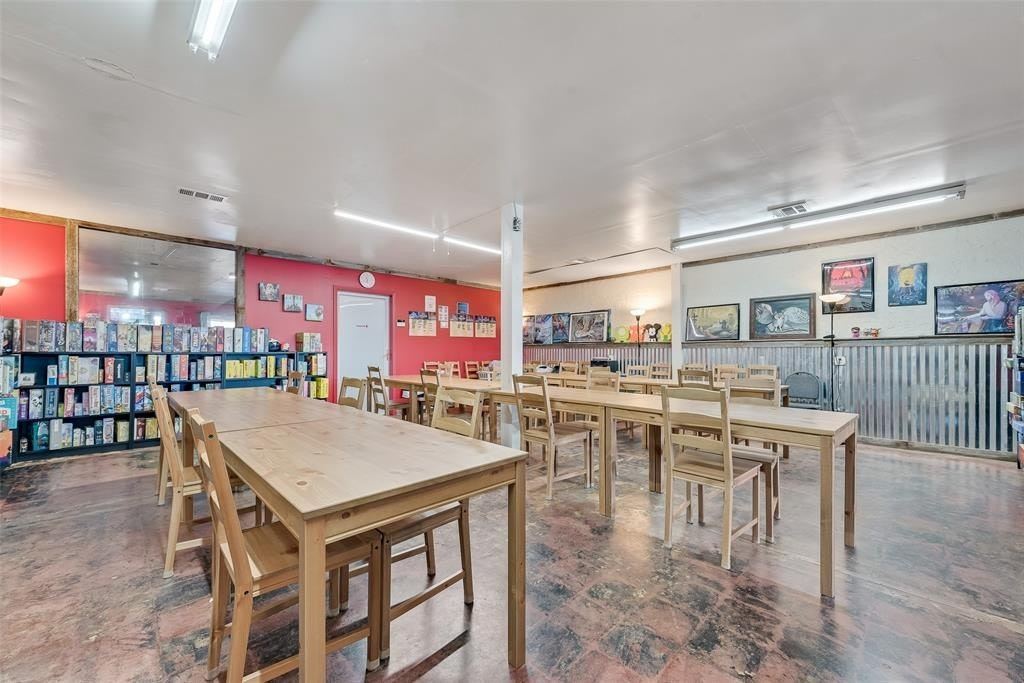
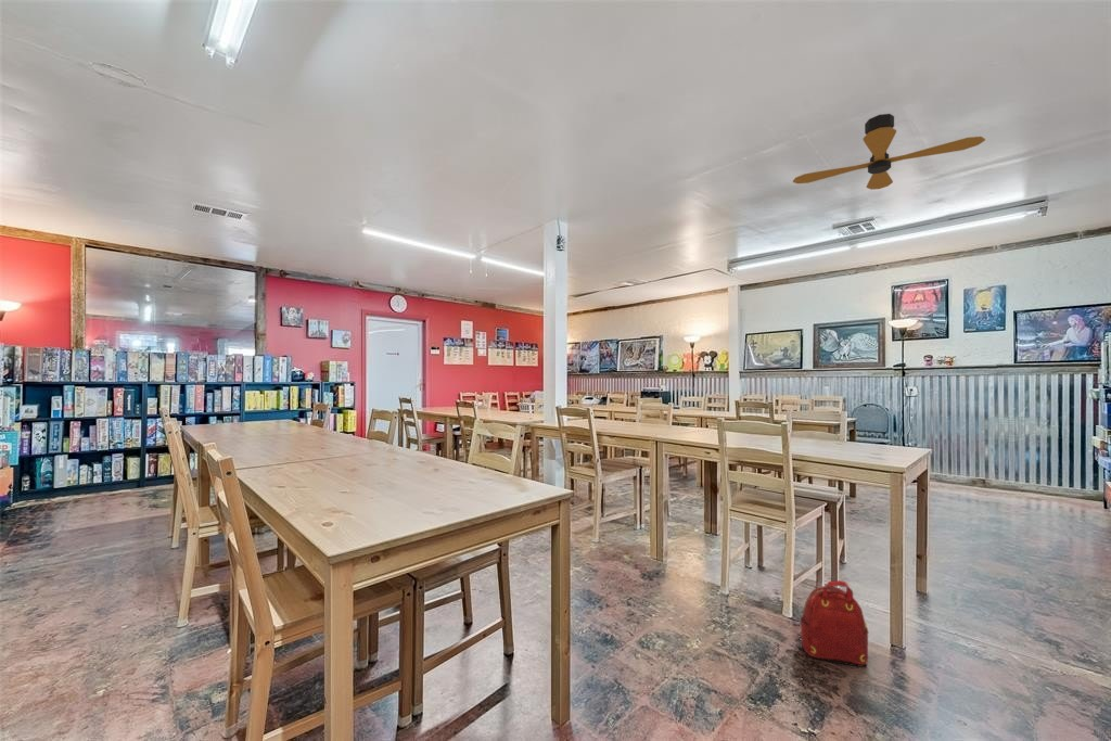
+ backpack (834, 614)
+ ceiling fan (879, 144)
